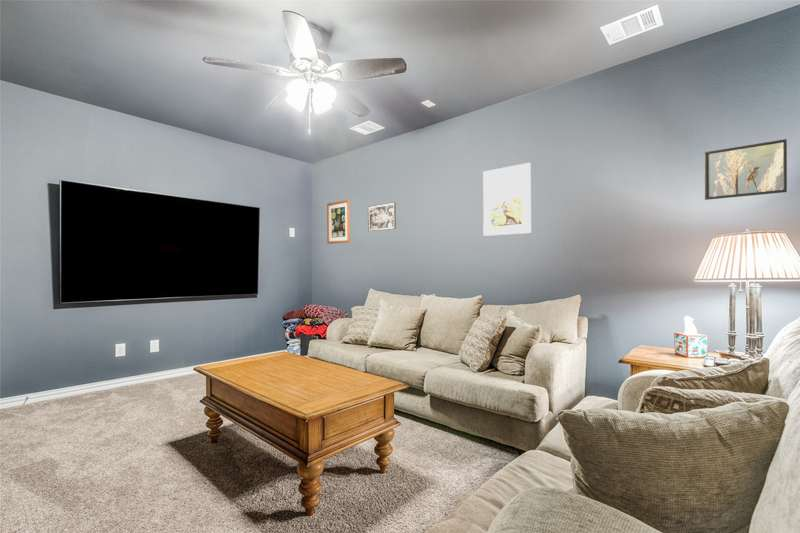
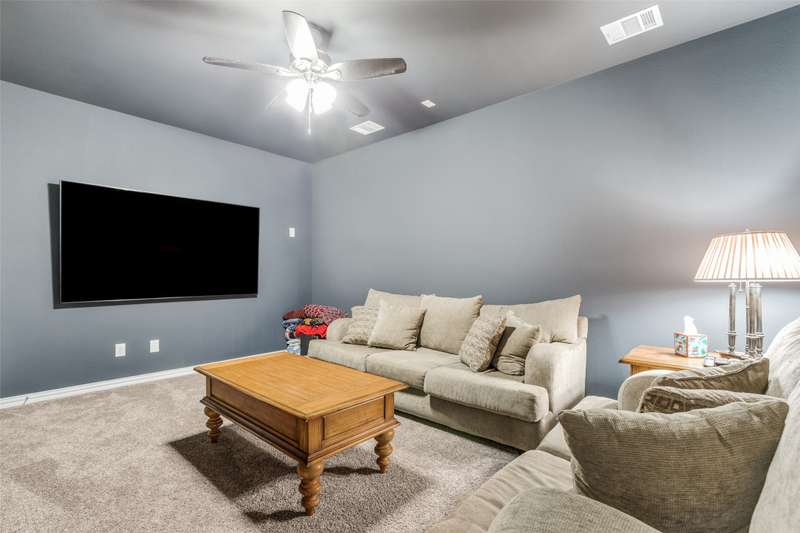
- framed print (743, 171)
- wall art (338, 222)
- wall art (381, 217)
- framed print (506, 200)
